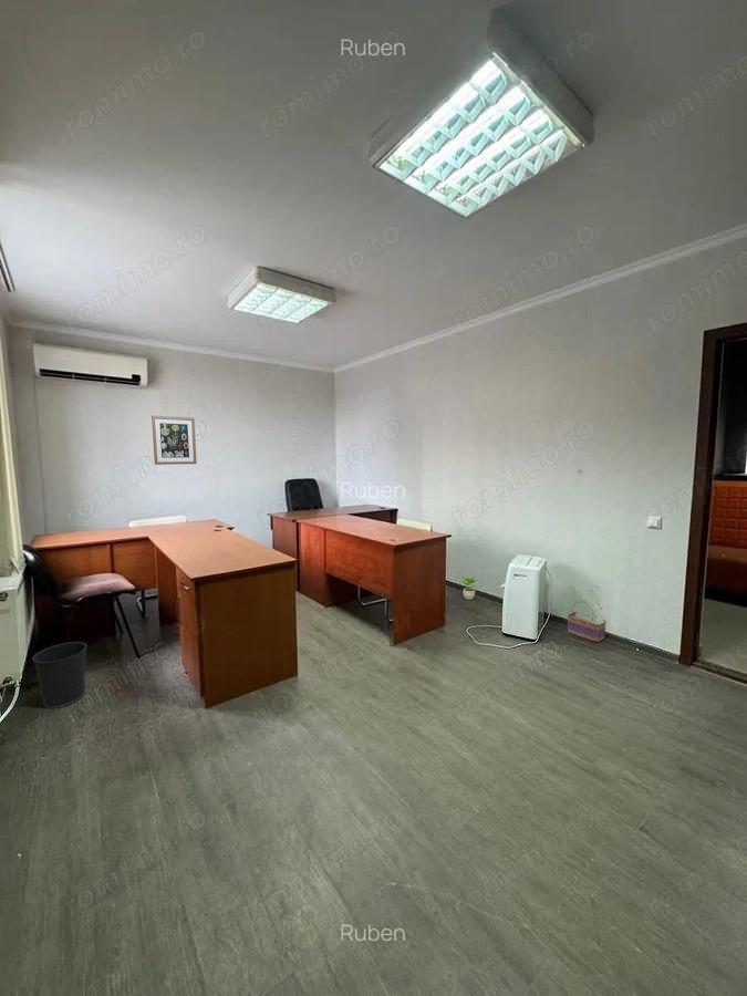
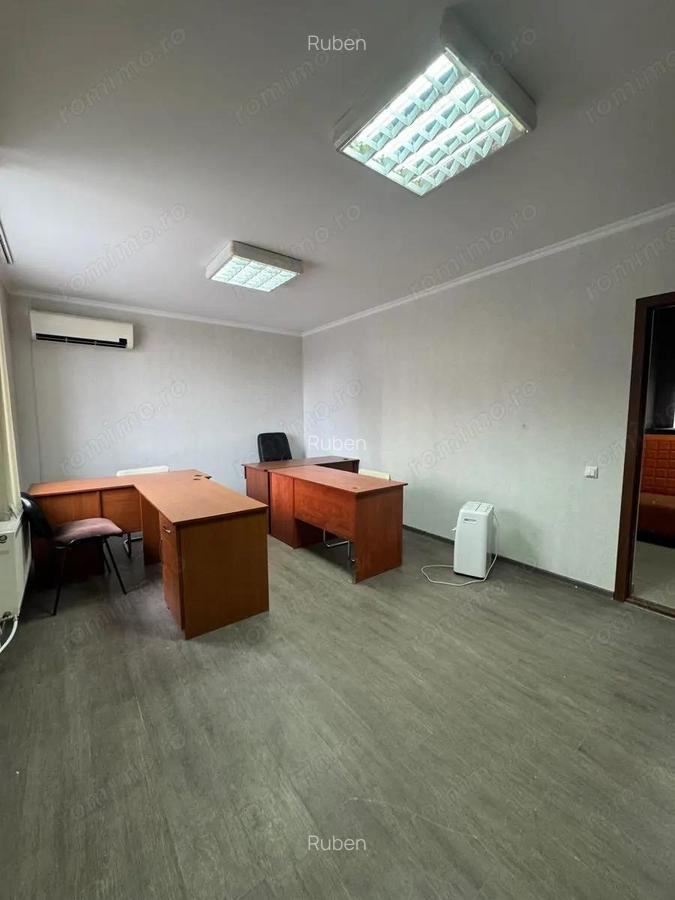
- basket (585, 620)
- wall art (175, 440)
- potted plant (470, 585)
- wastebasket (62, 675)
